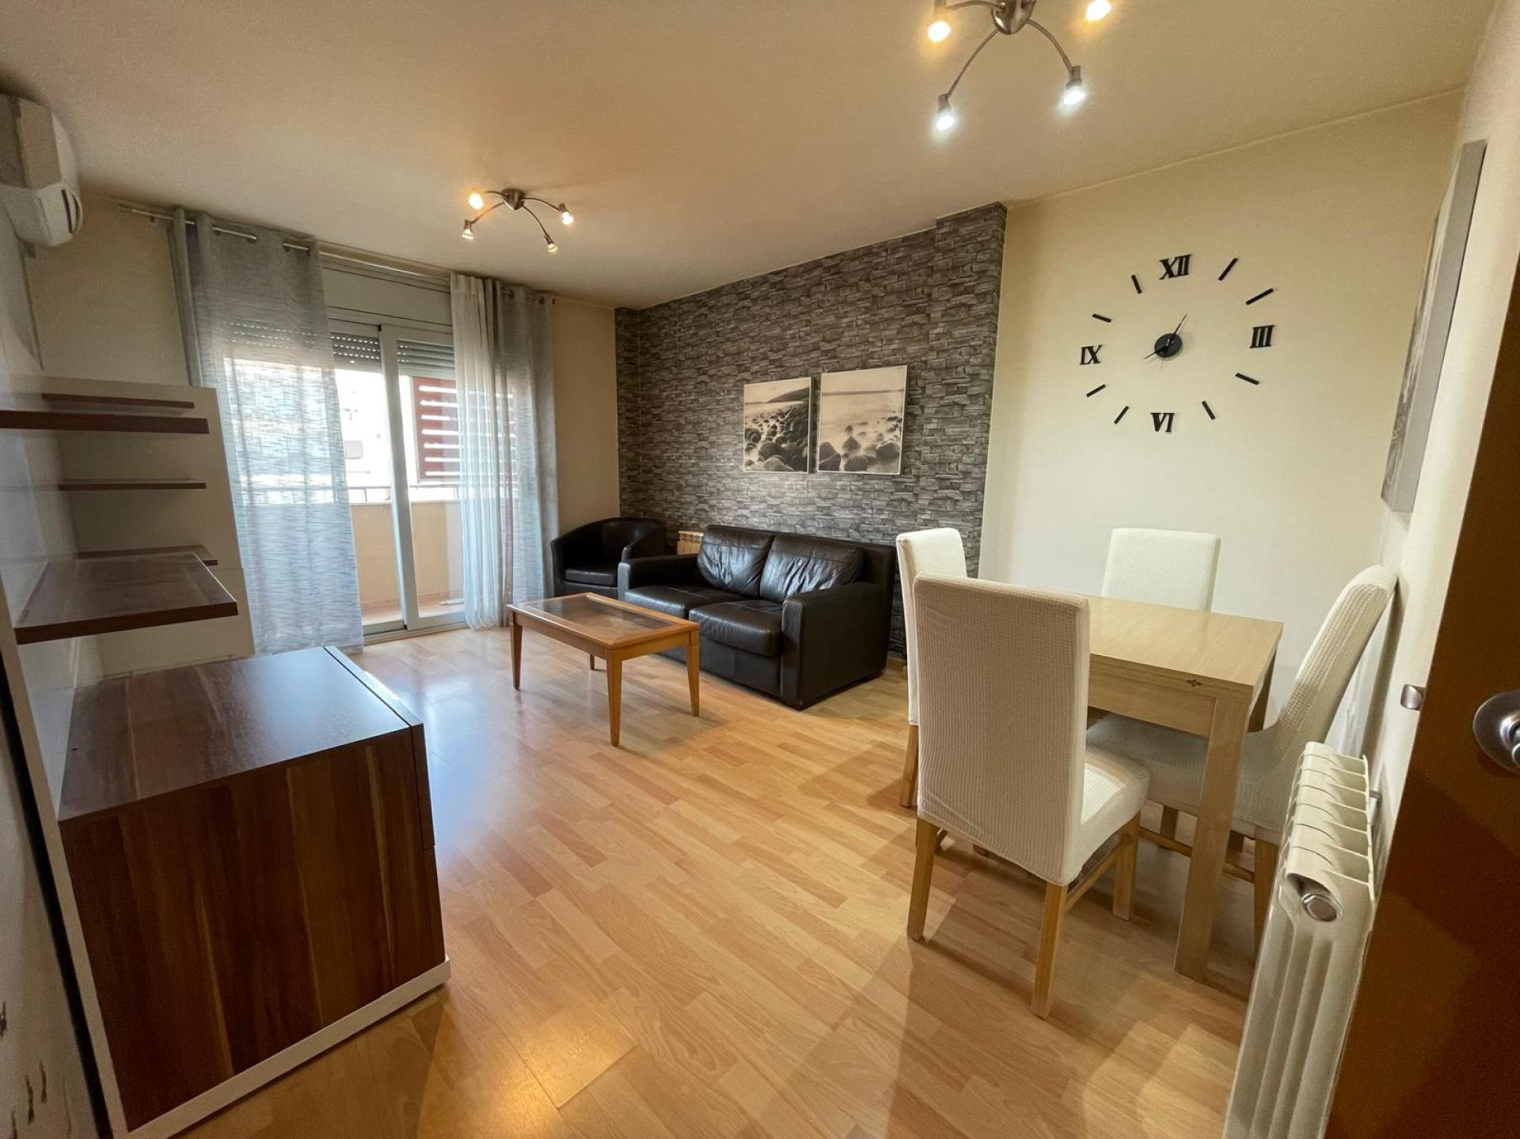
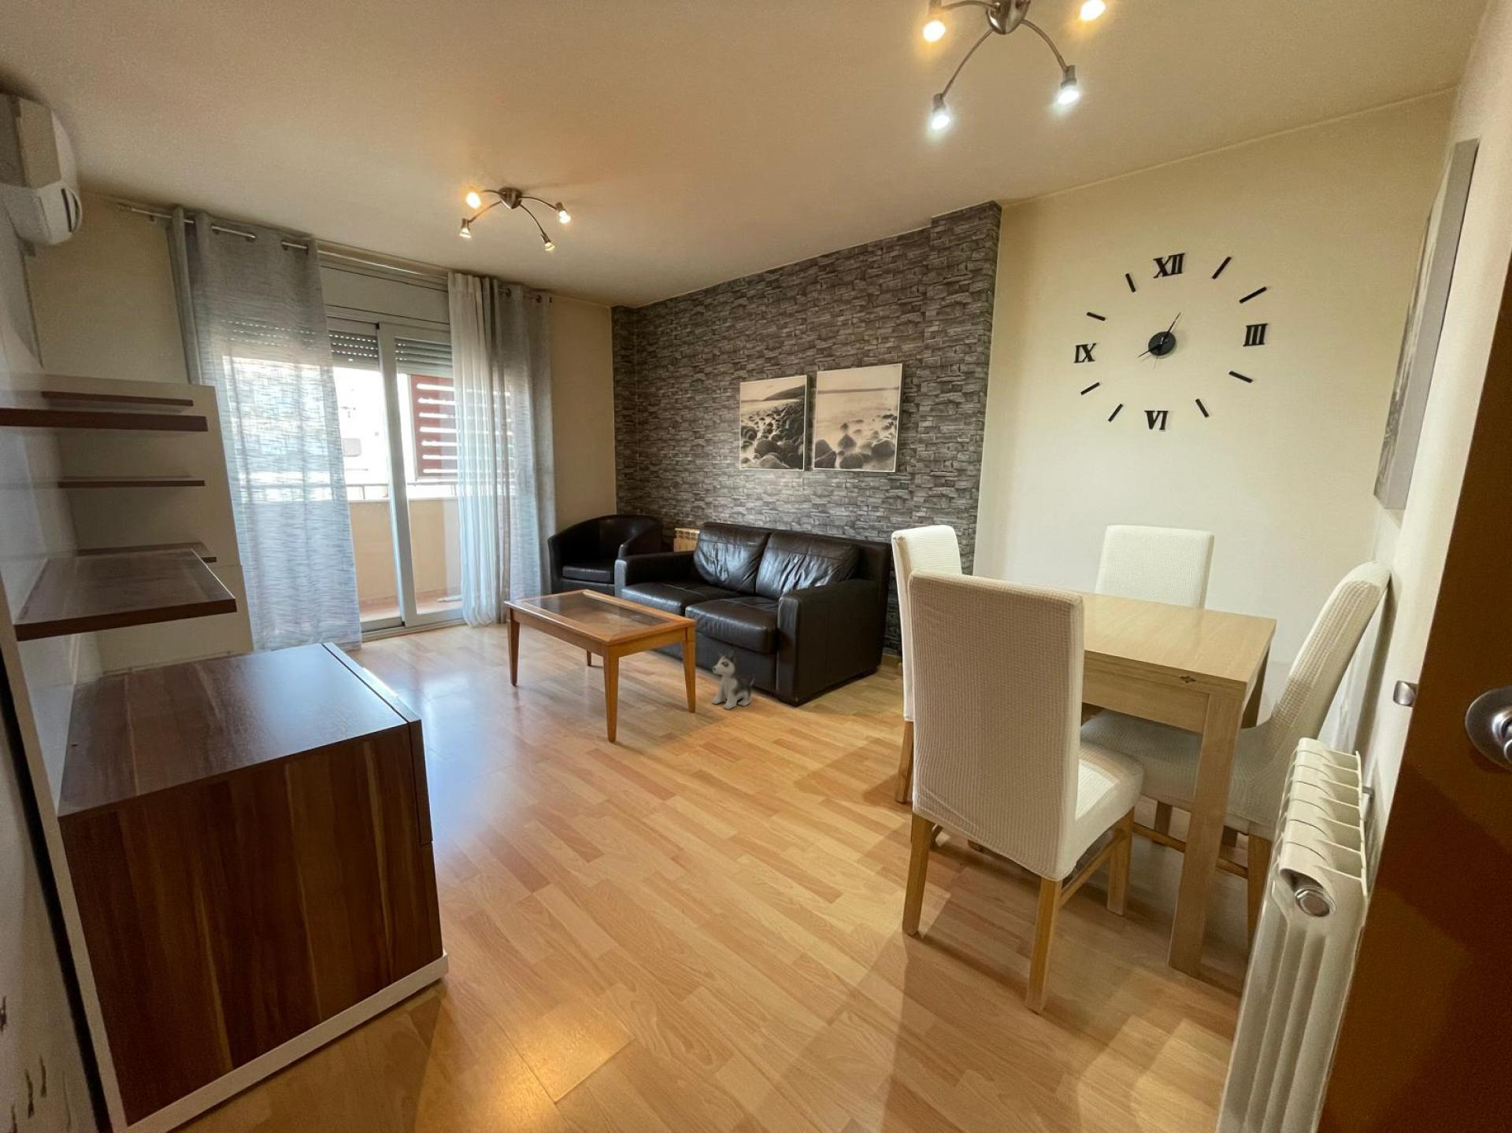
+ plush toy (735, 674)
